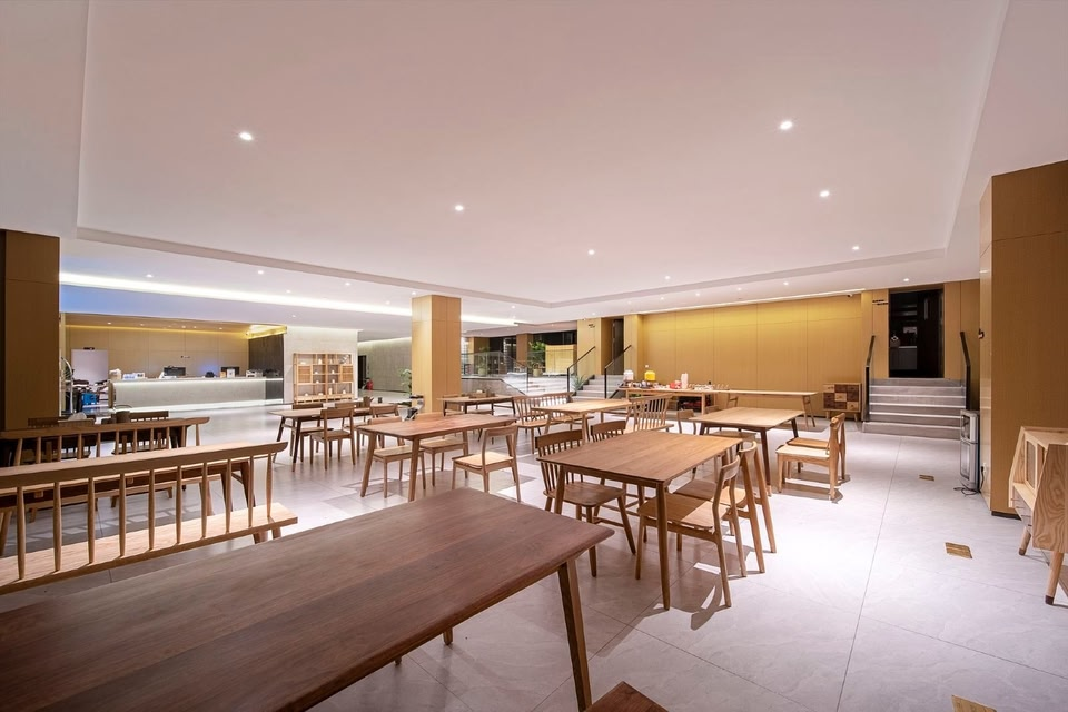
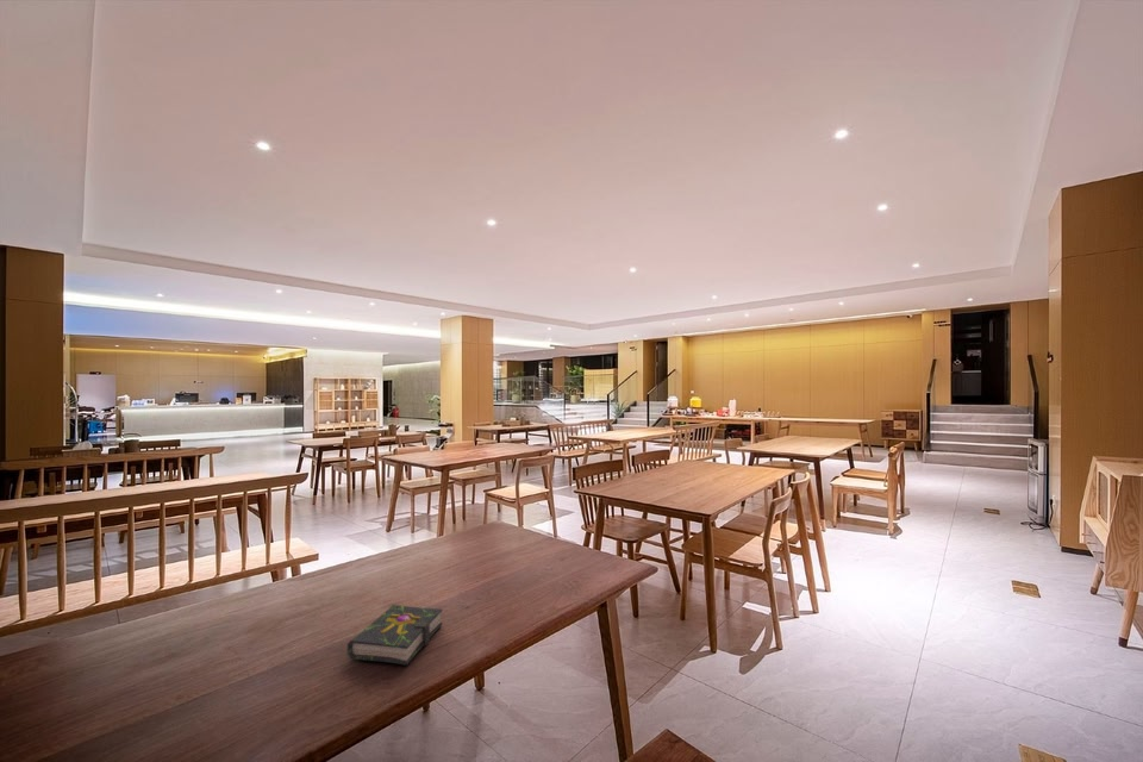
+ book (398, 631)
